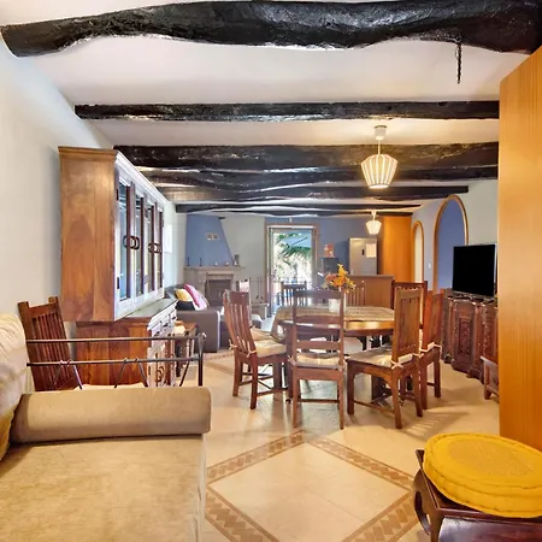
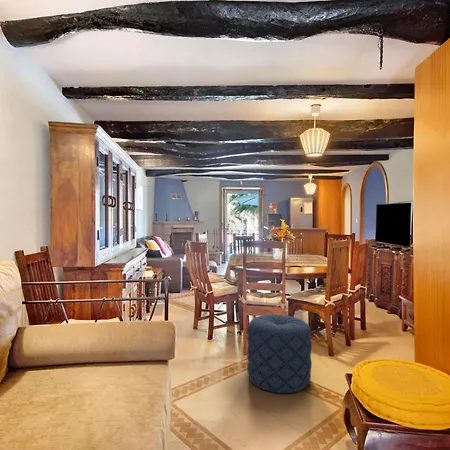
+ pouf (278, 349)
